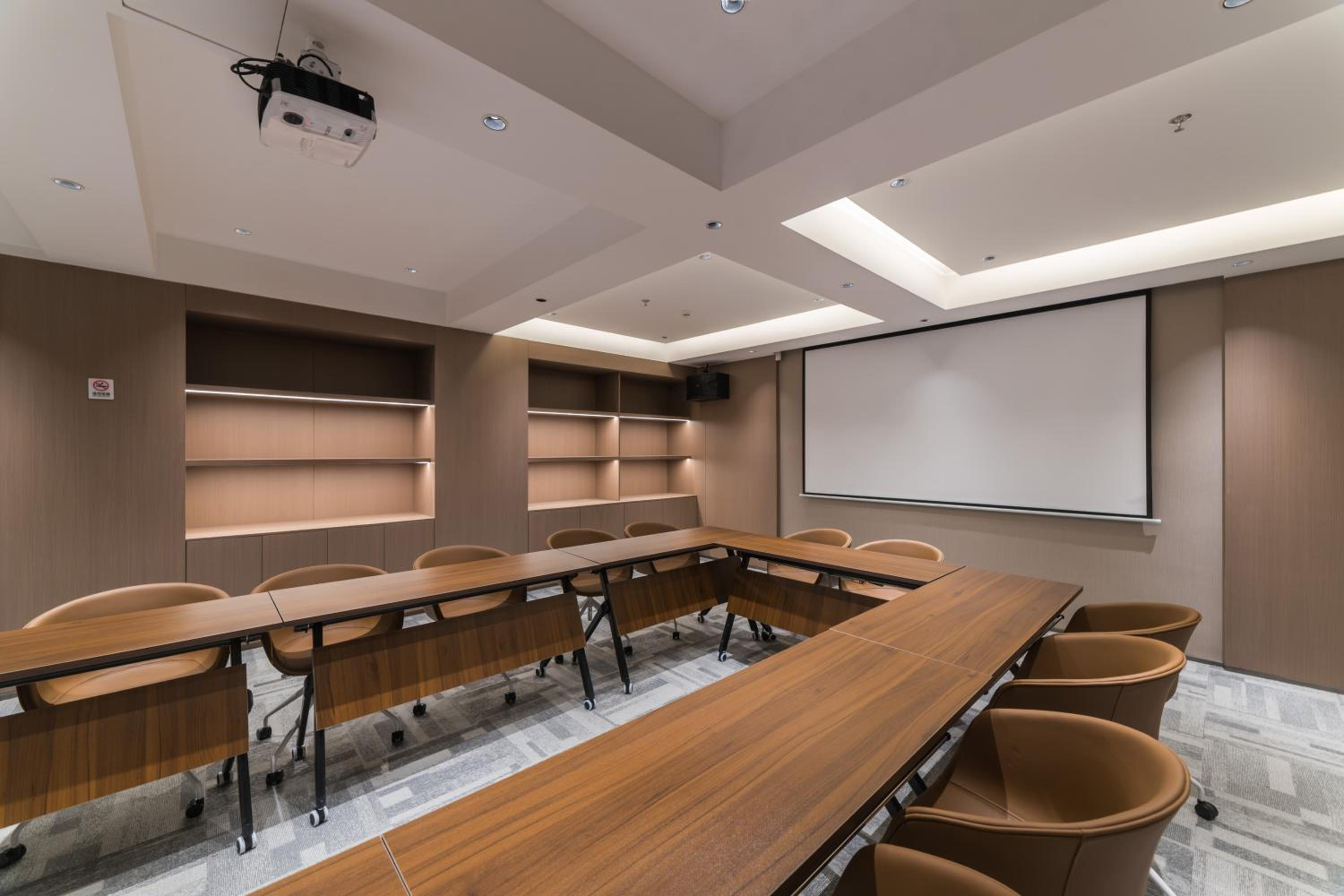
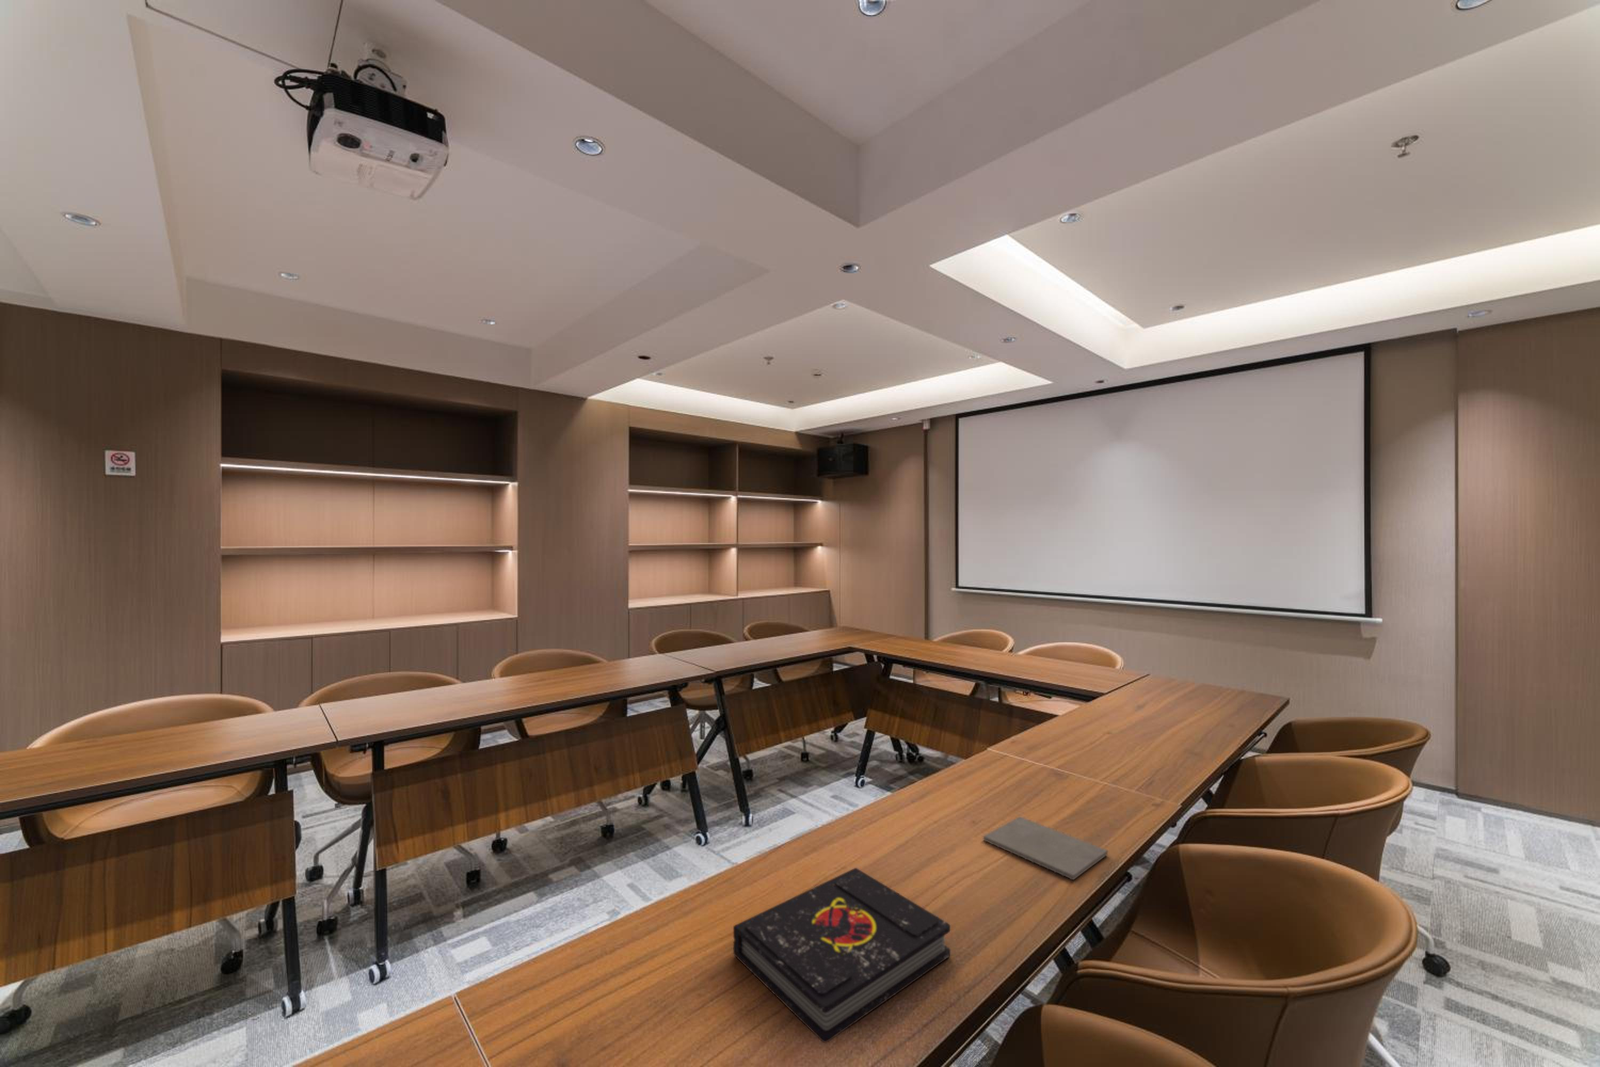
+ notepad (1044, 846)
+ book (842, 938)
